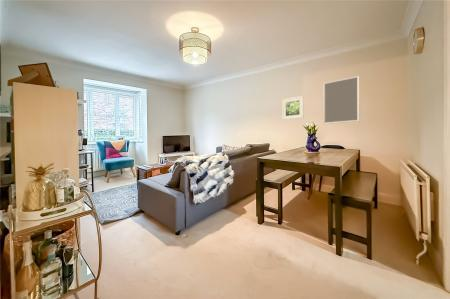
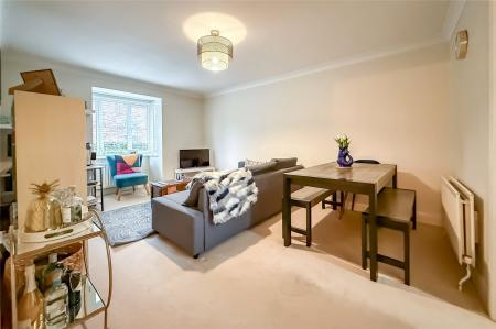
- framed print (292, 108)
- home mirror (340, 101)
